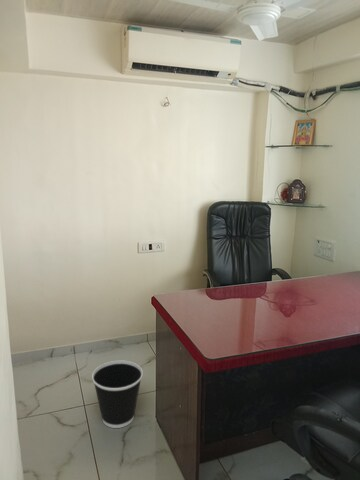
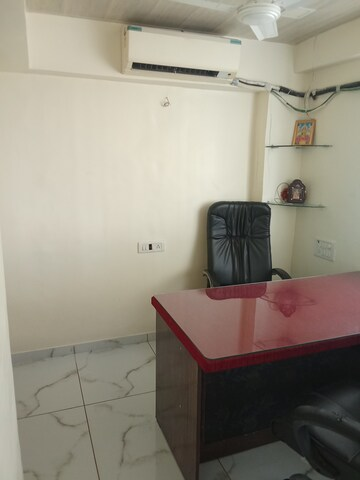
- wastebasket (117, 395)
